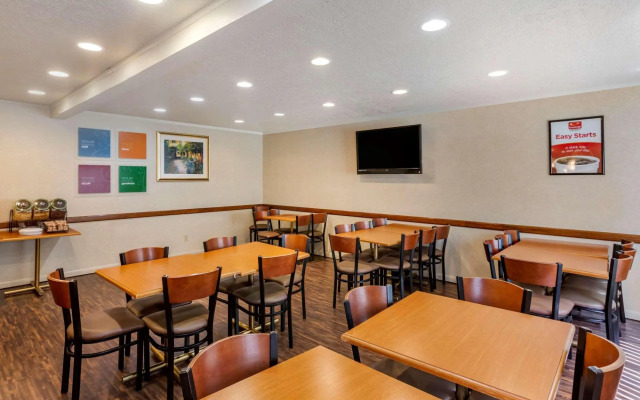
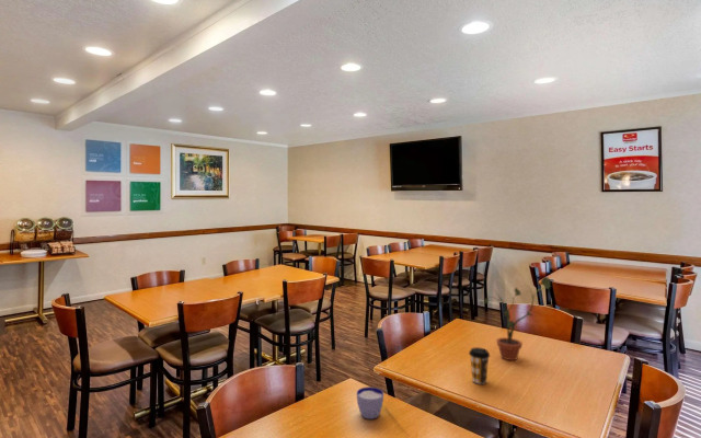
+ potted plant (516, 320)
+ coffee cup (479, 365)
+ cup (369, 401)
